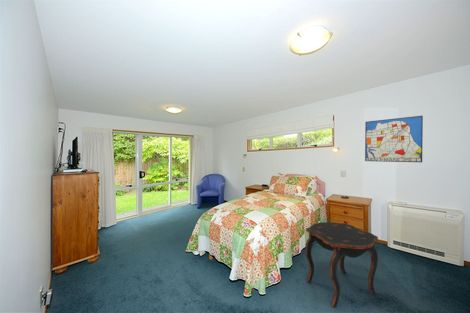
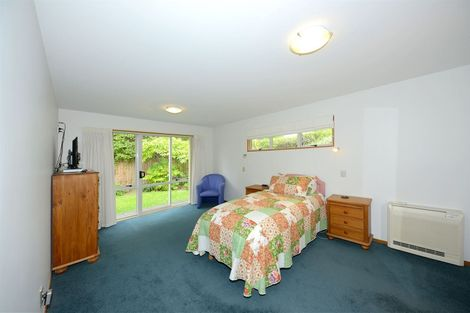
- wall art (391, 140)
- side table (339, 259)
